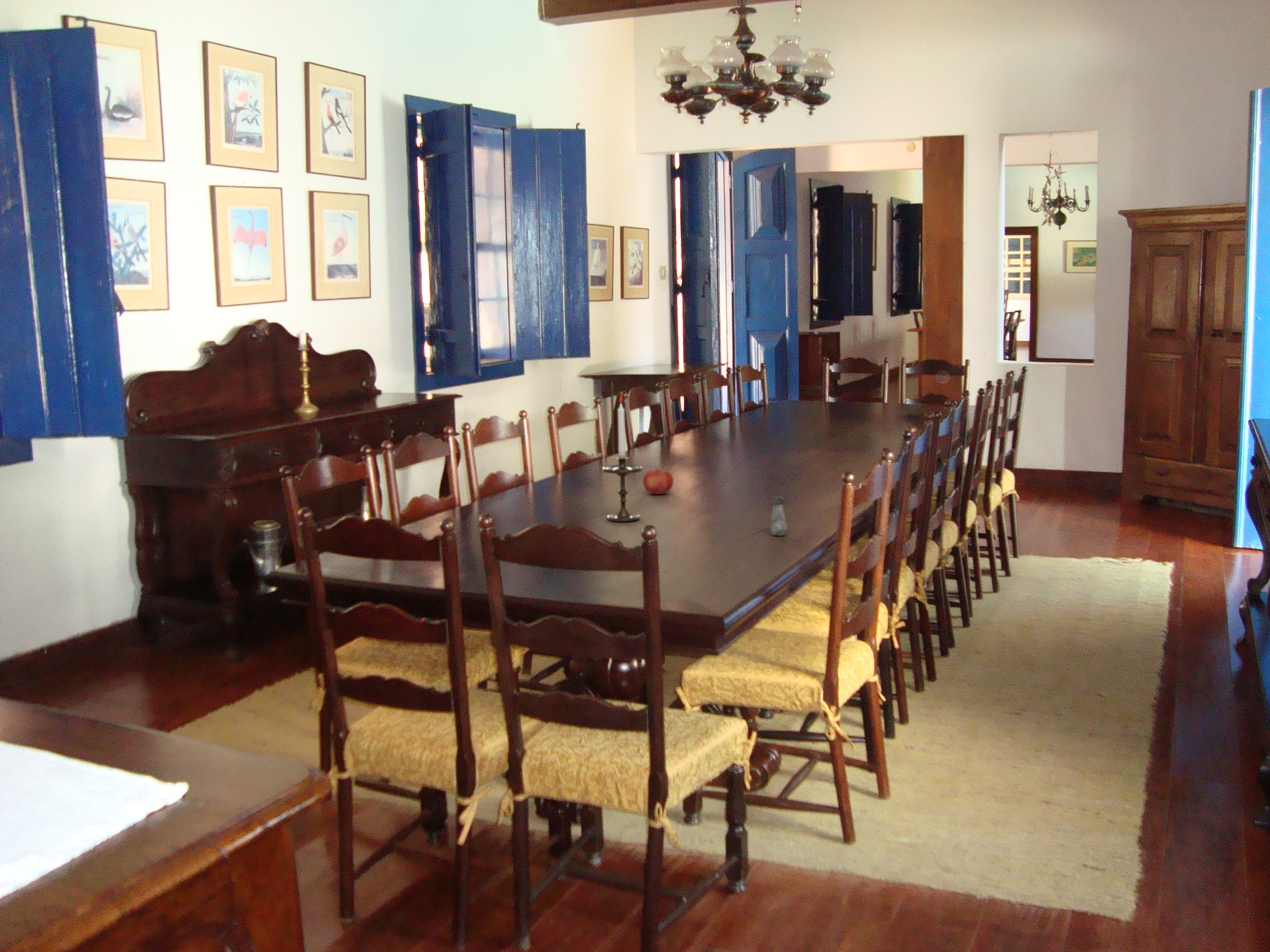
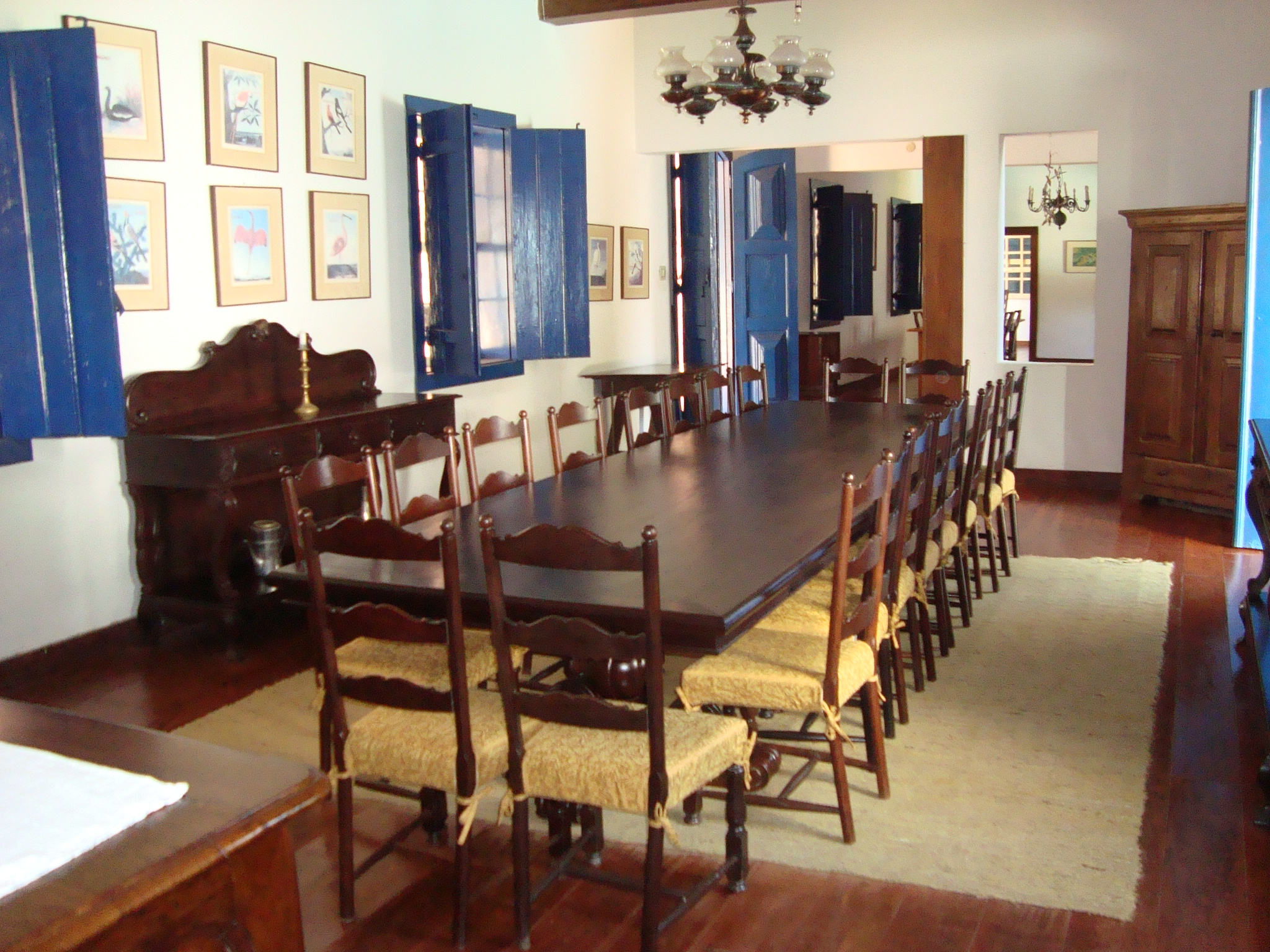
- fruit (658, 480)
- candlestick (622, 456)
- salt shaker (778, 515)
